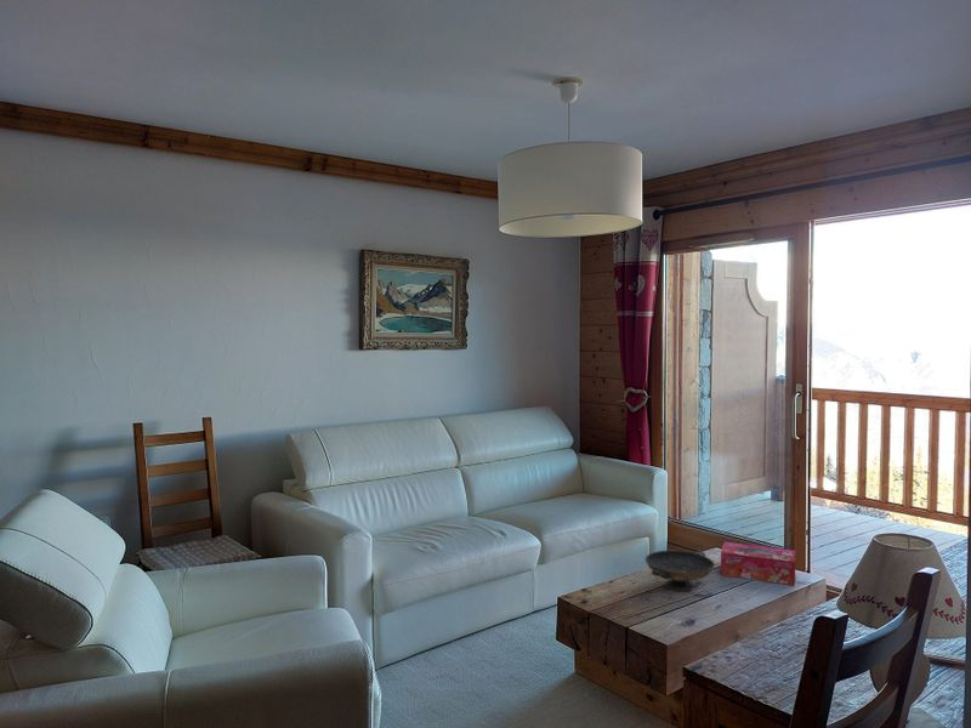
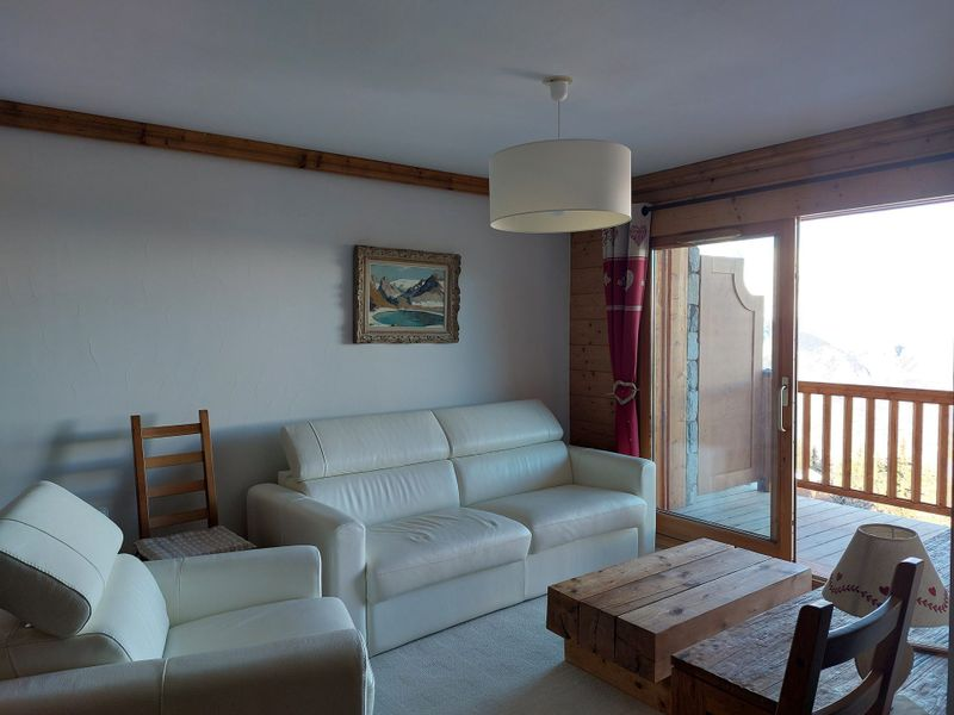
- tissue box (757, 562)
- decorative bowl (678, 573)
